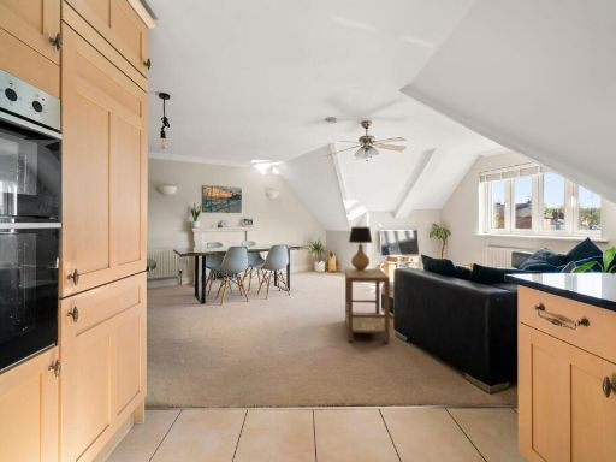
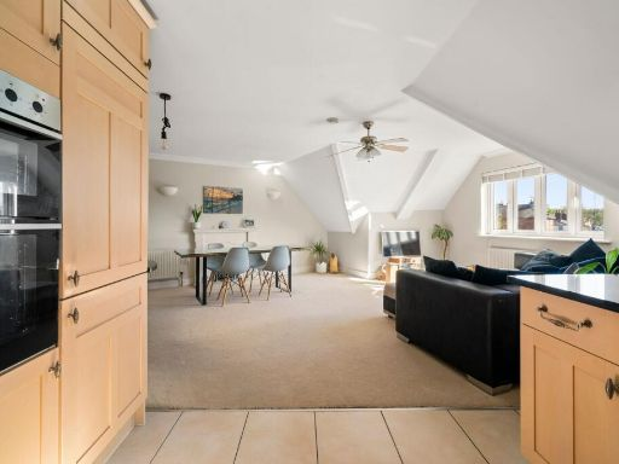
- side table (365, 301)
- table lamp (362, 248)
